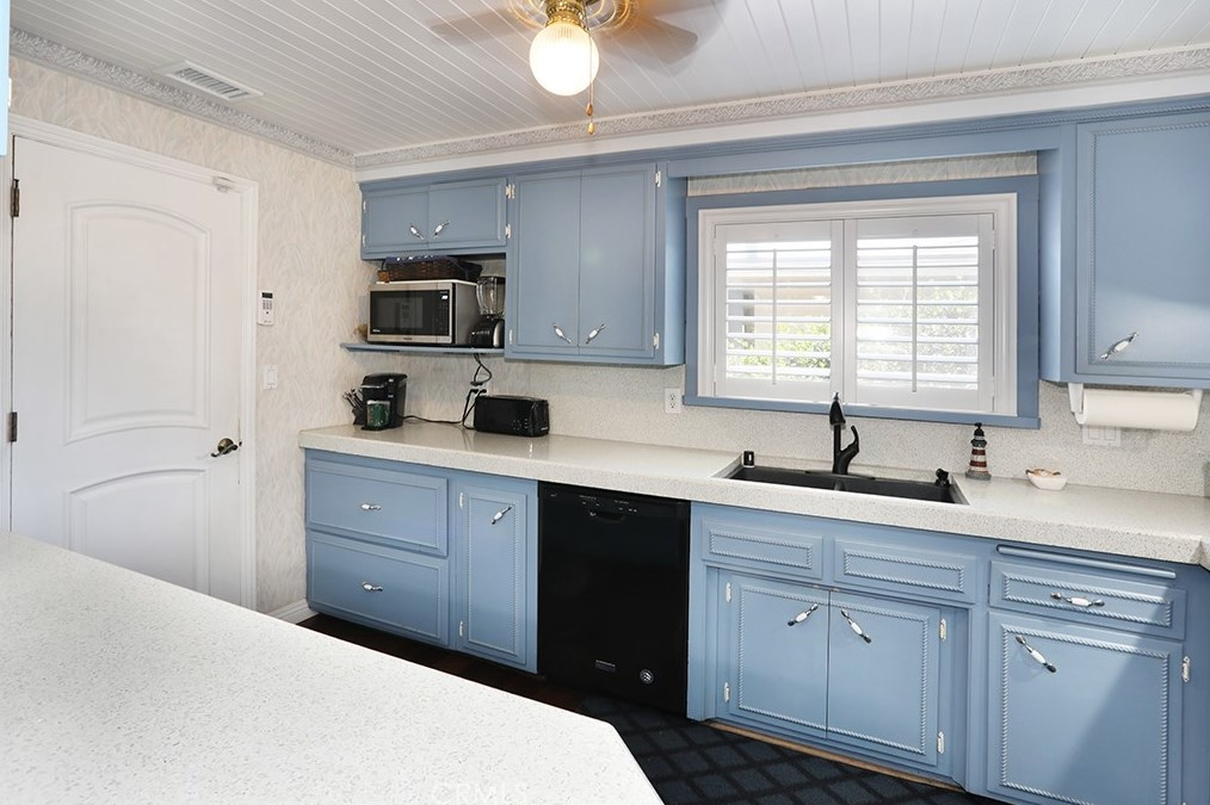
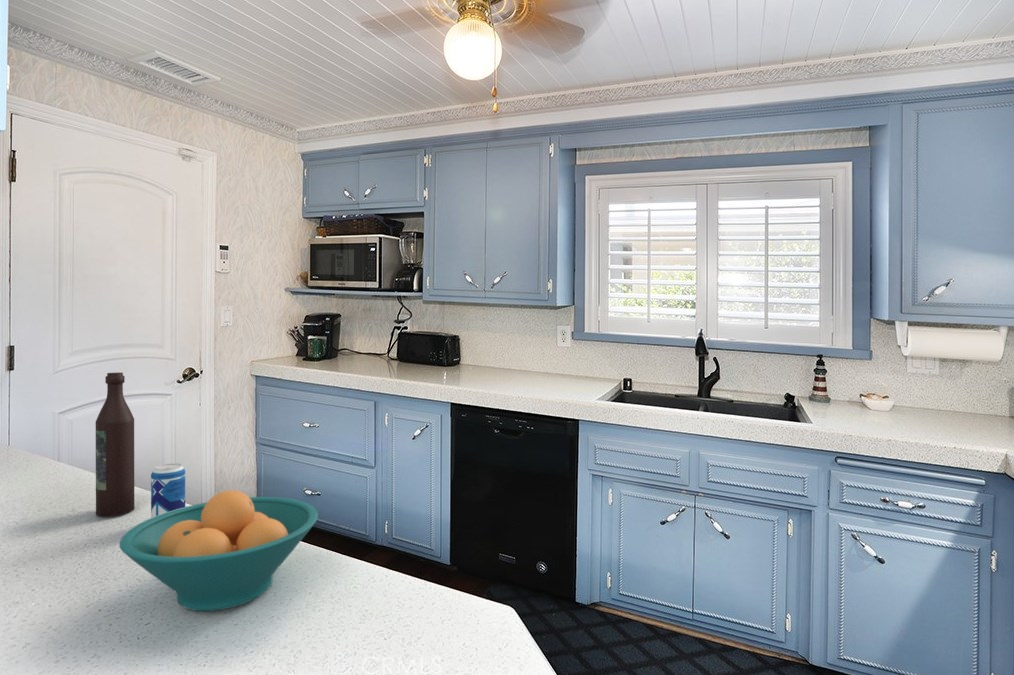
+ beverage can (168, 495)
+ wine bottle (115, 442)
+ fruit bowl (226, 541)
